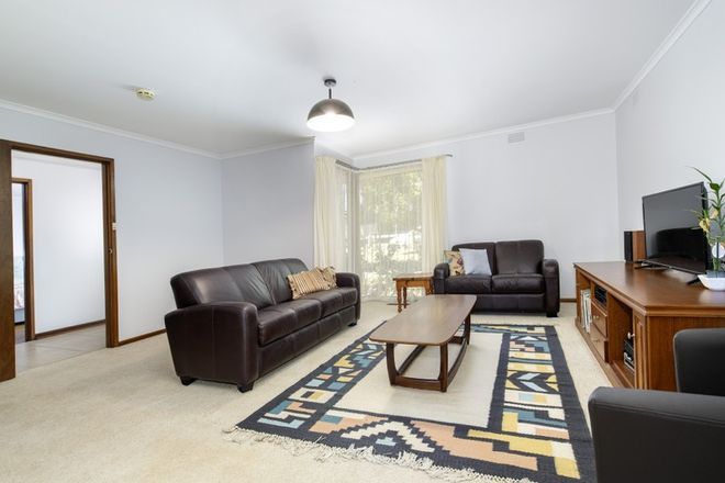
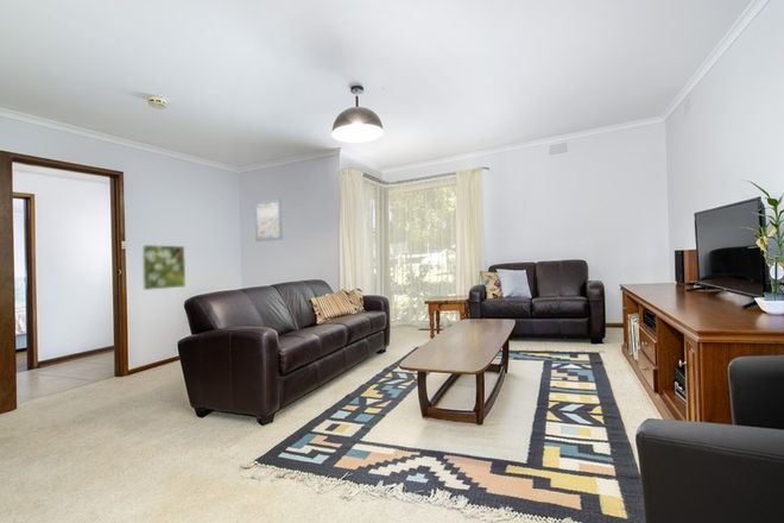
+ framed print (164, 266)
+ wall art (267, 220)
